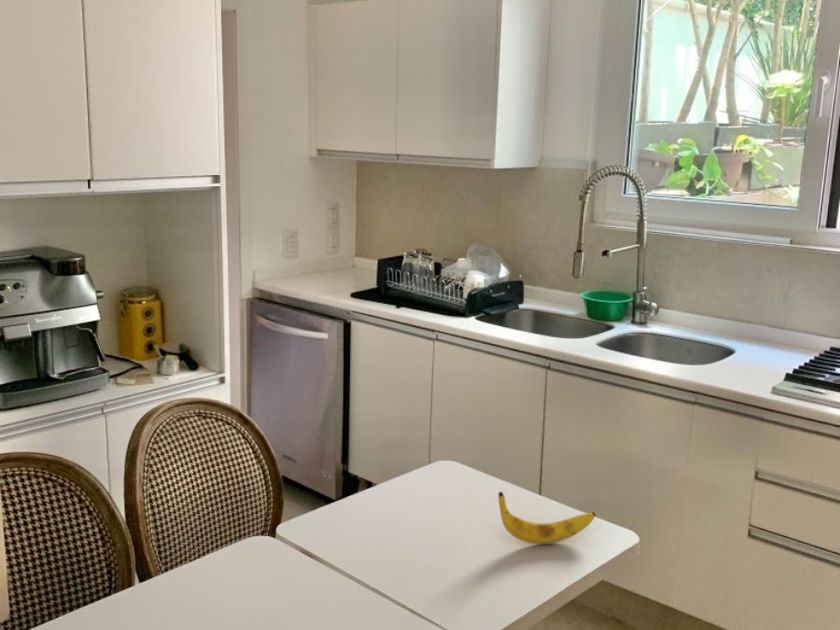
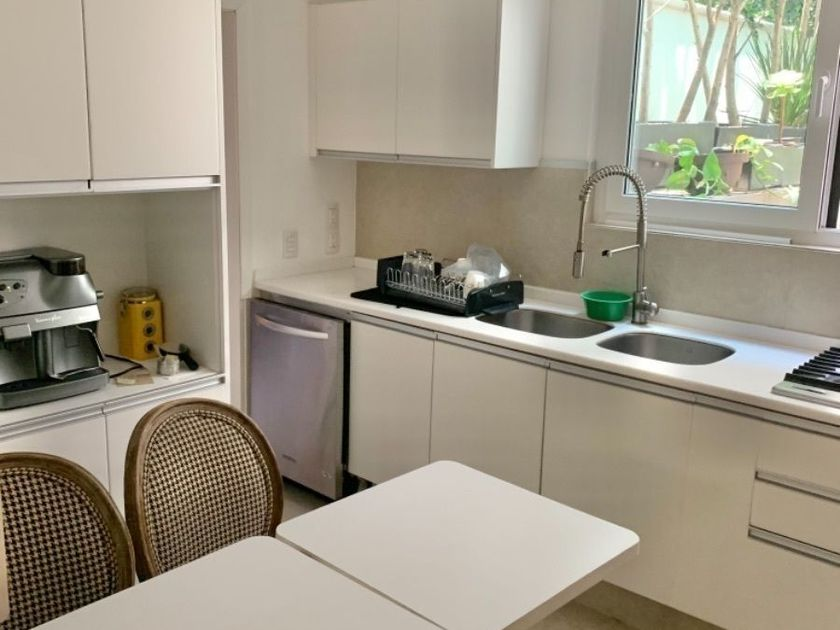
- banana (547, 523)
